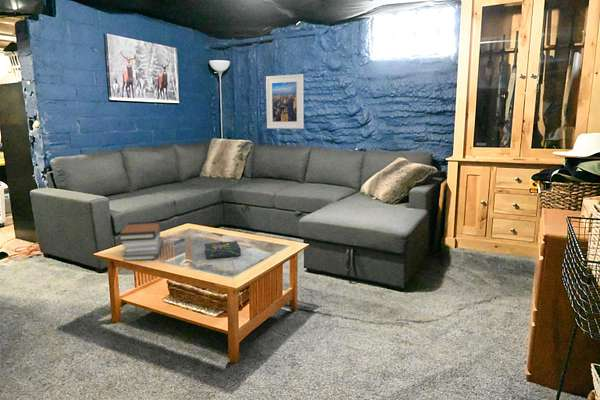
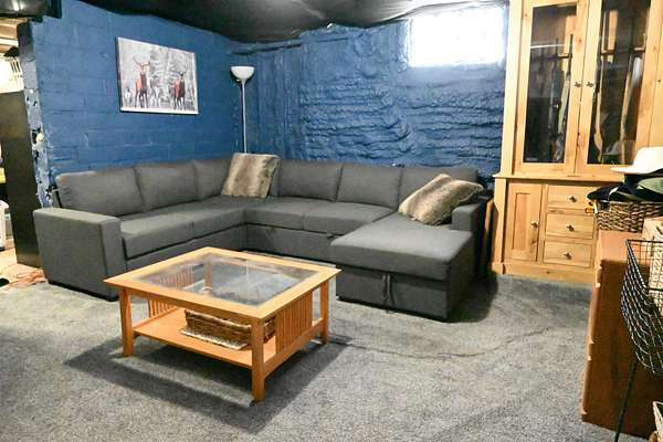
- book stack (142, 240)
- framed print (284, 102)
- book (222, 249)
